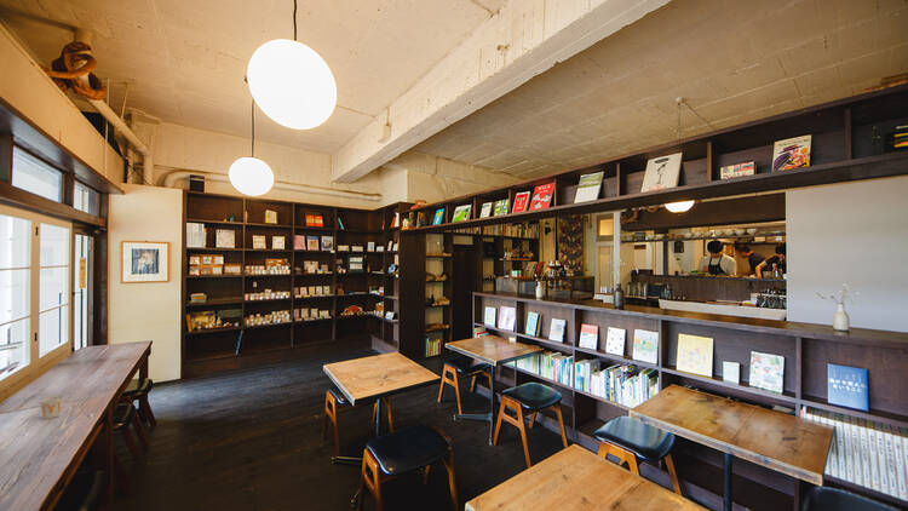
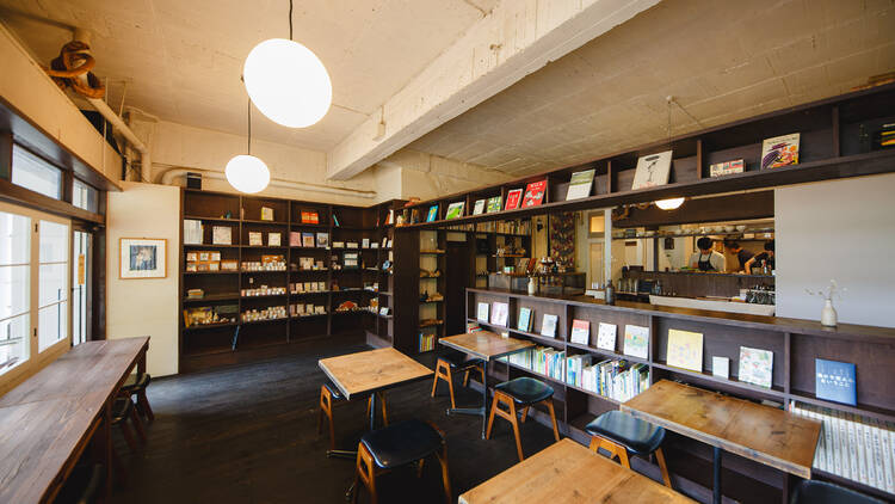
- cup (51, 407)
